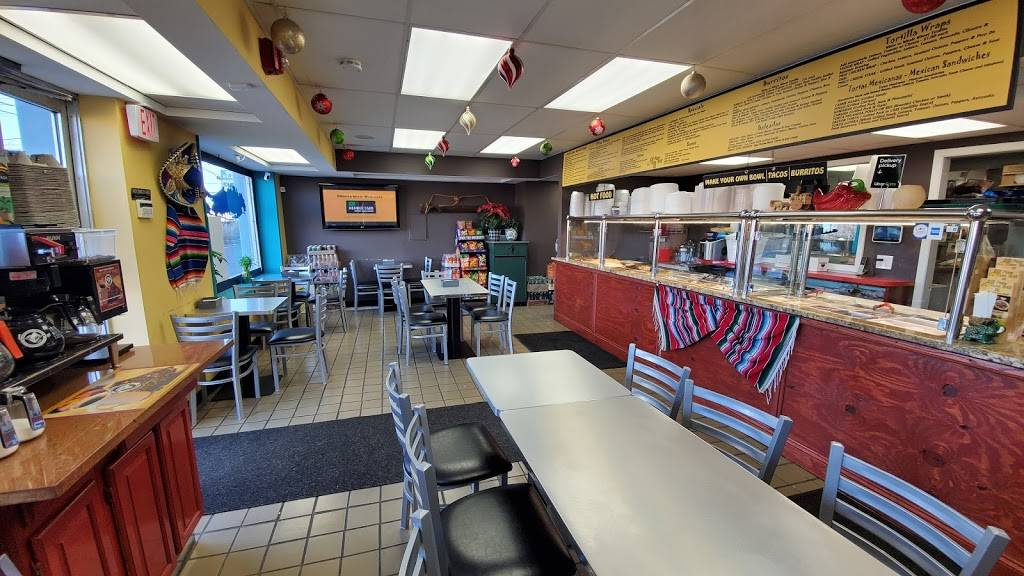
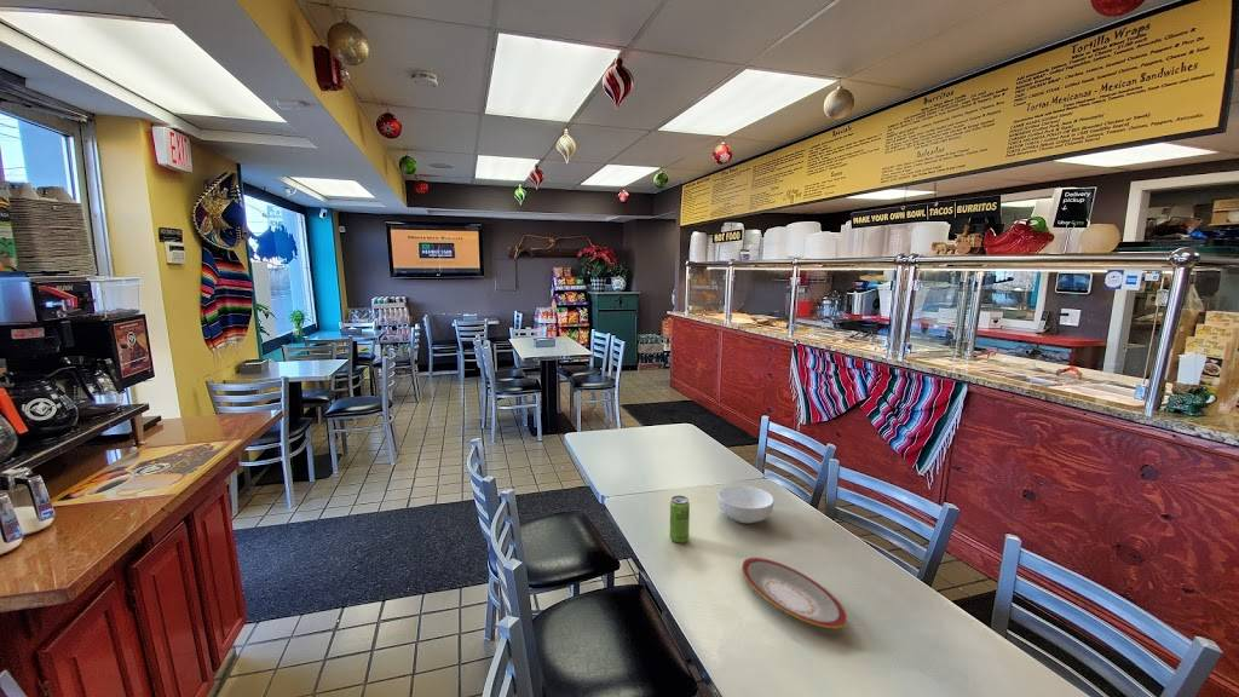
+ beverage can (679, 518)
+ cereal bowl (744, 506)
+ plate (789, 593)
